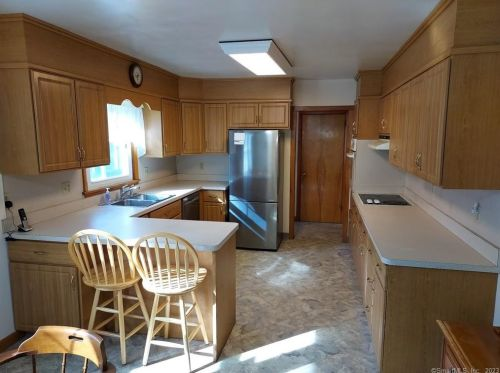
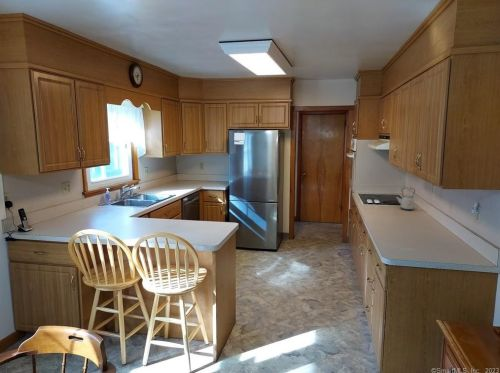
+ kettle (405, 198)
